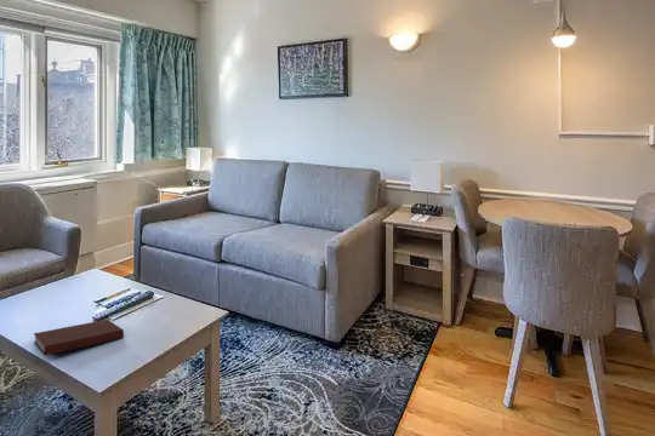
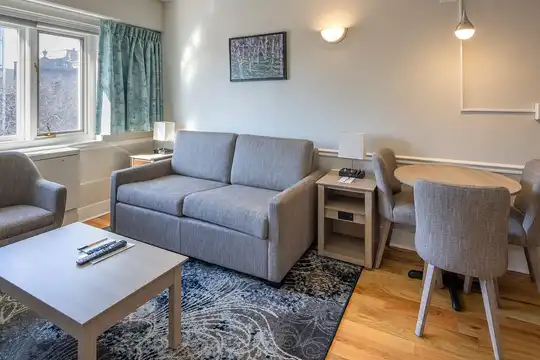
- notebook (79, 335)
